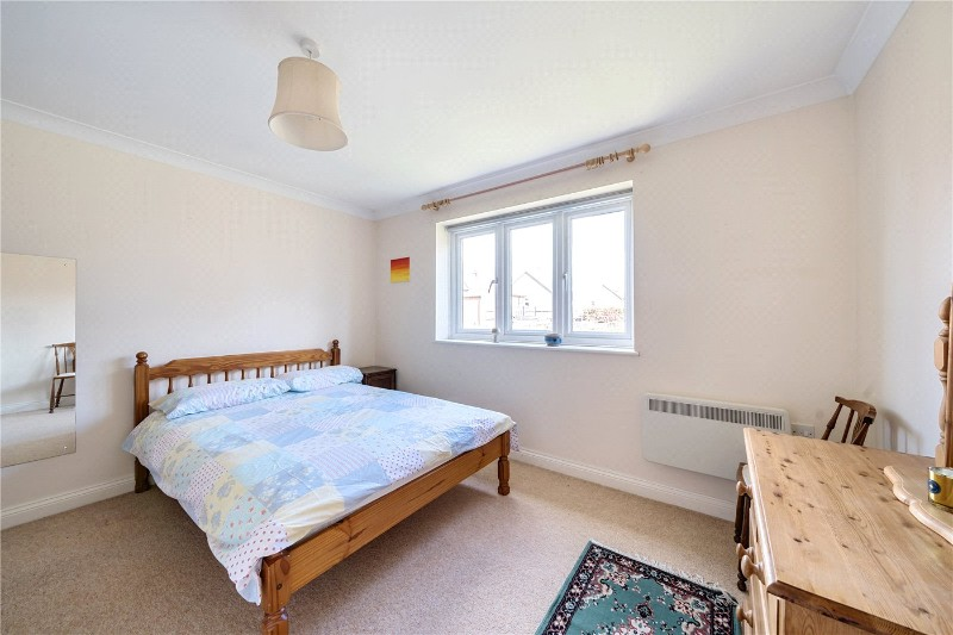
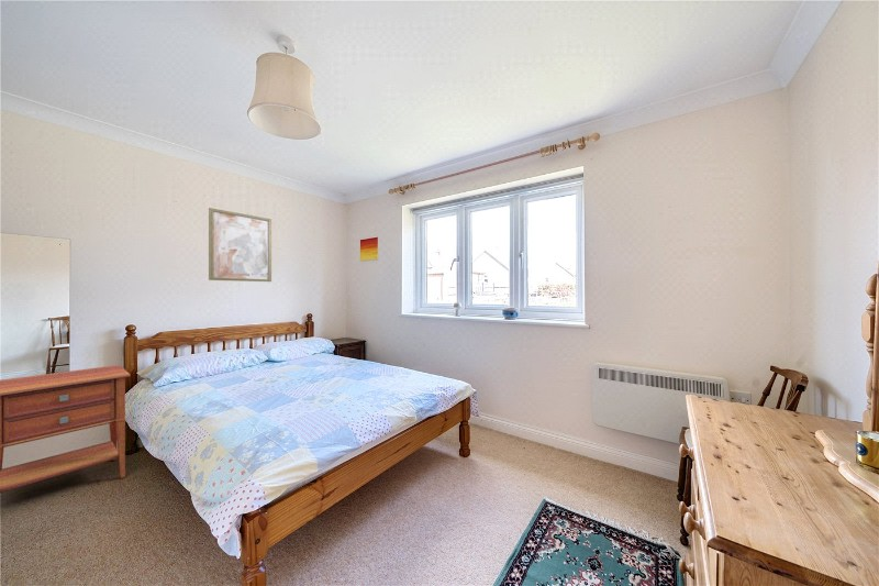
+ wall art (242, 247)
+ nightstand (62, 431)
